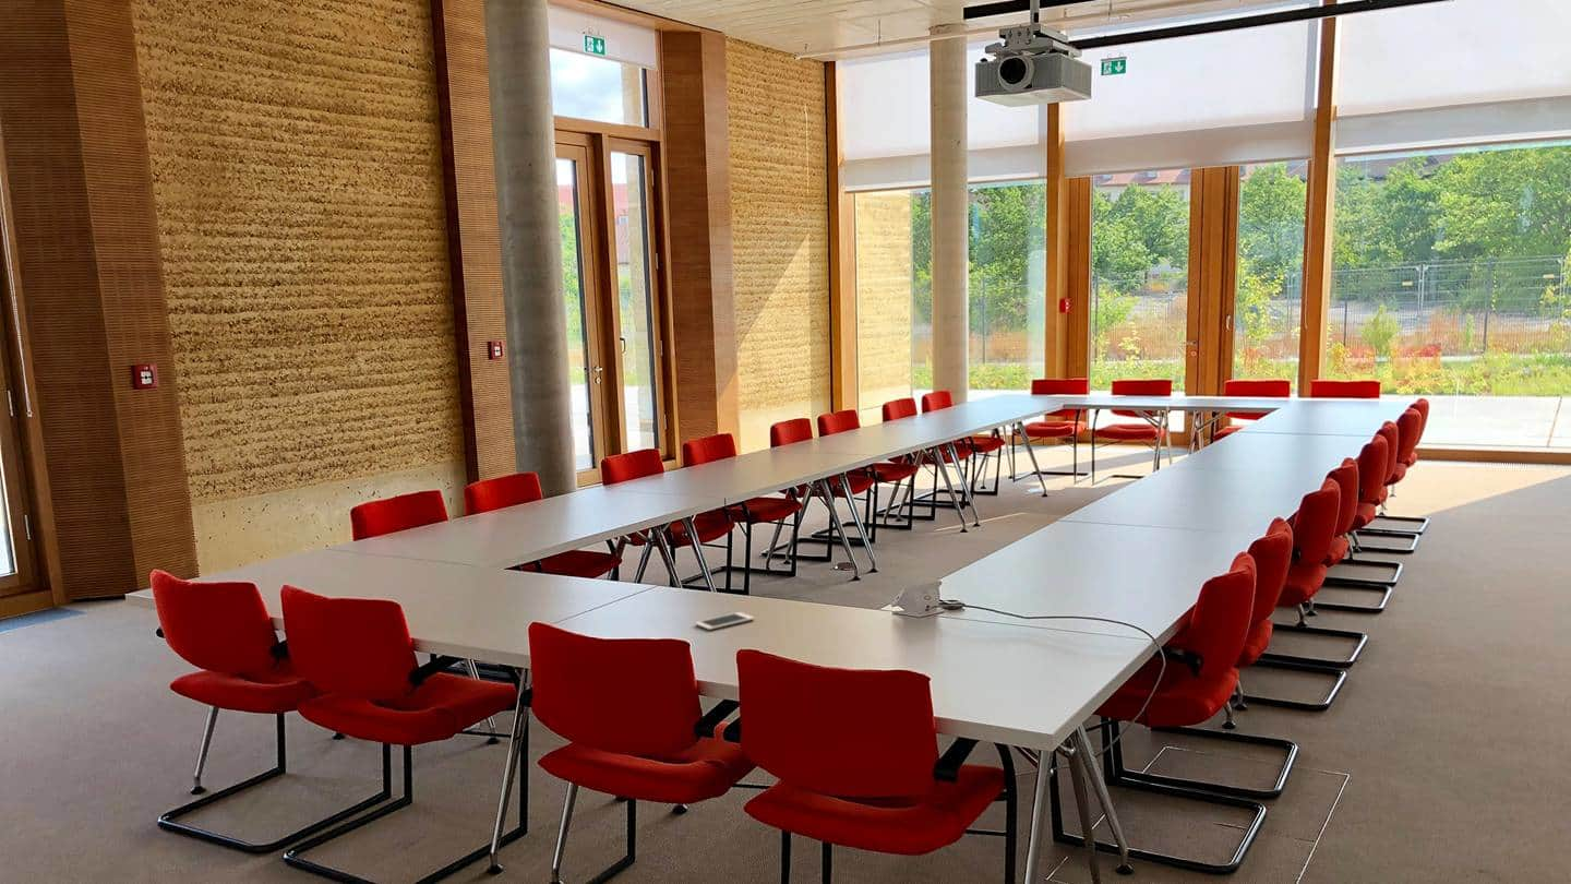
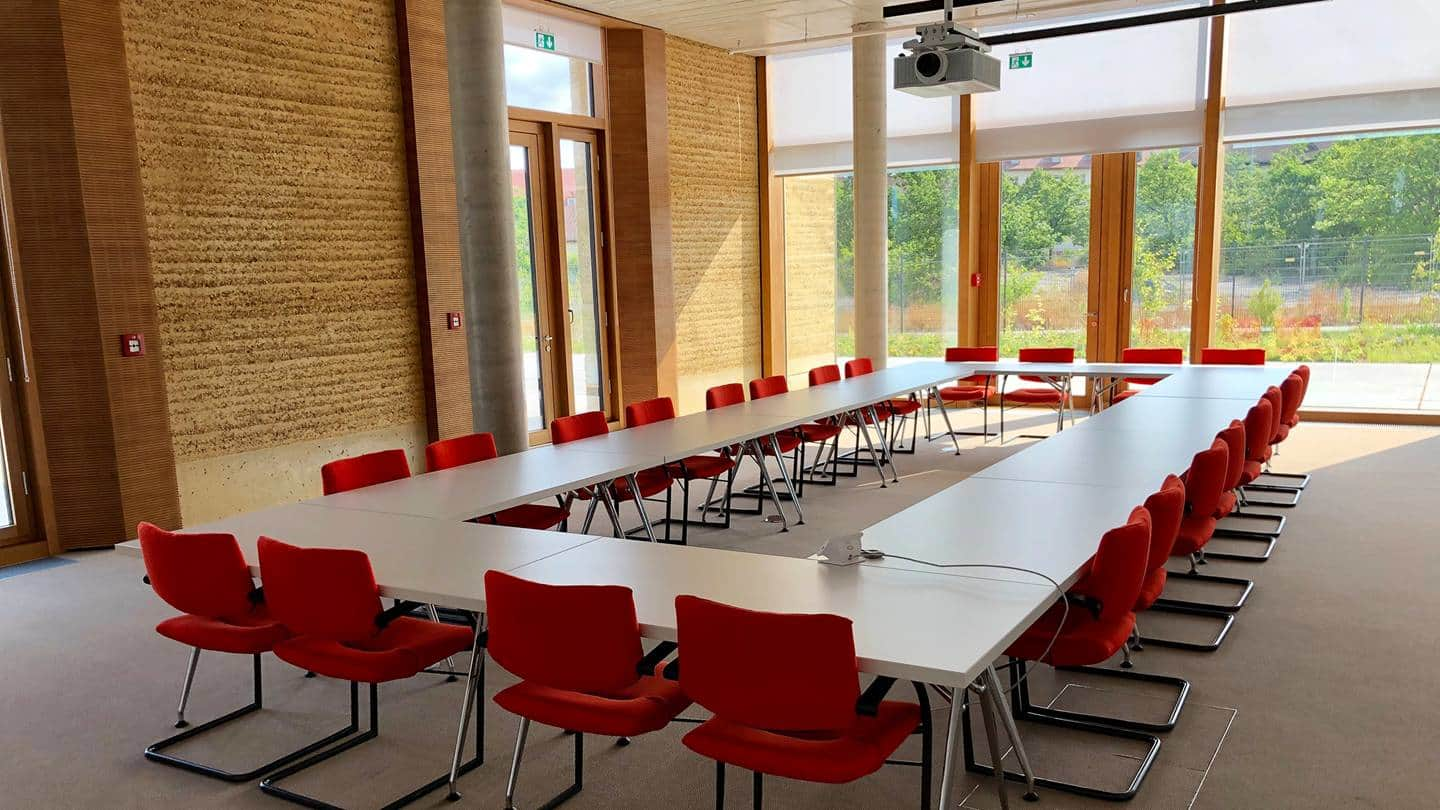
- cell phone (724, 620)
